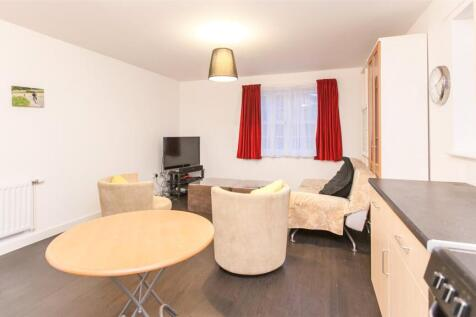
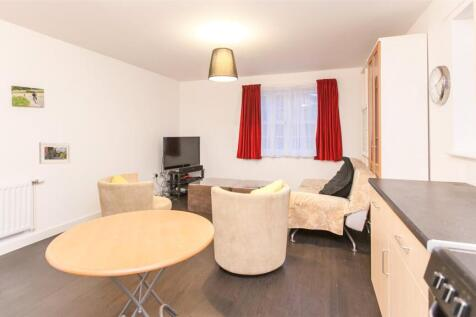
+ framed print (55, 153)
